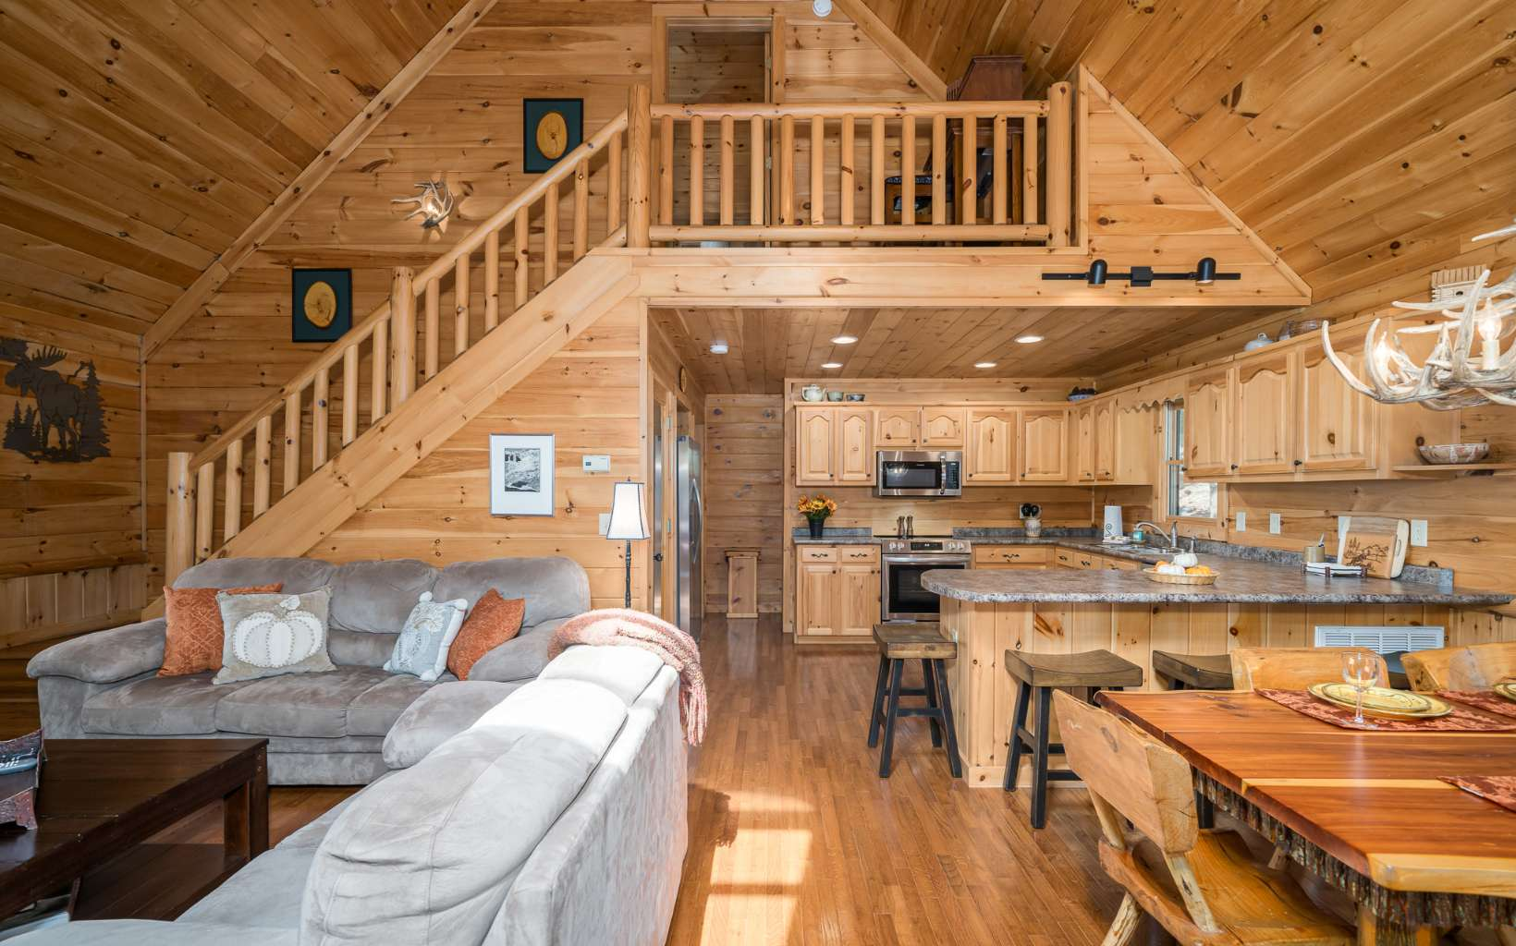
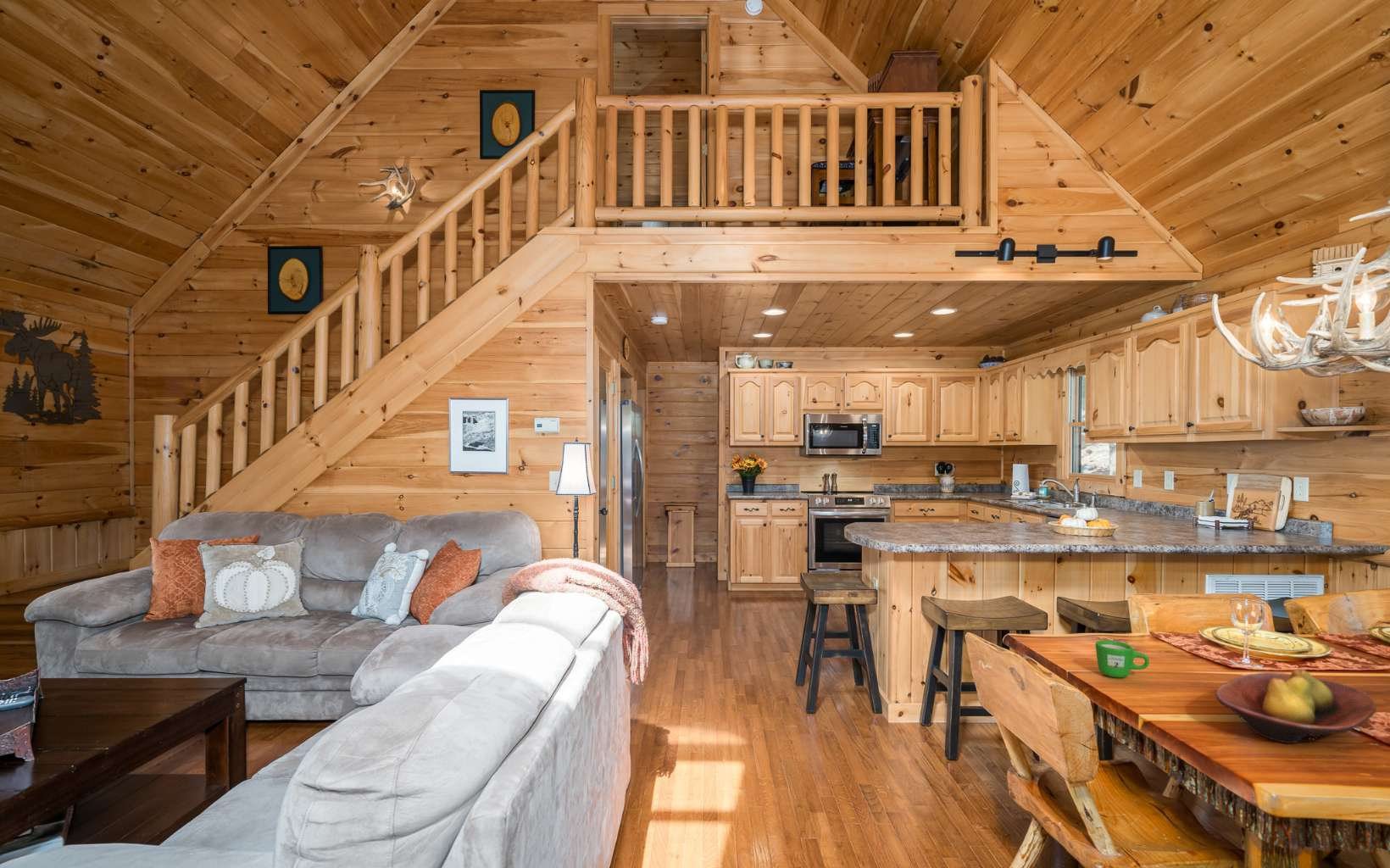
+ mug (1121, 660)
+ fruit bowl (1293, 699)
